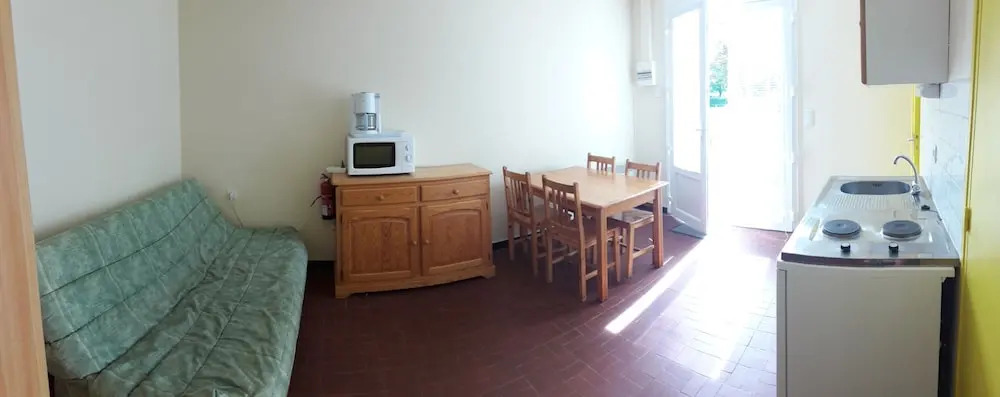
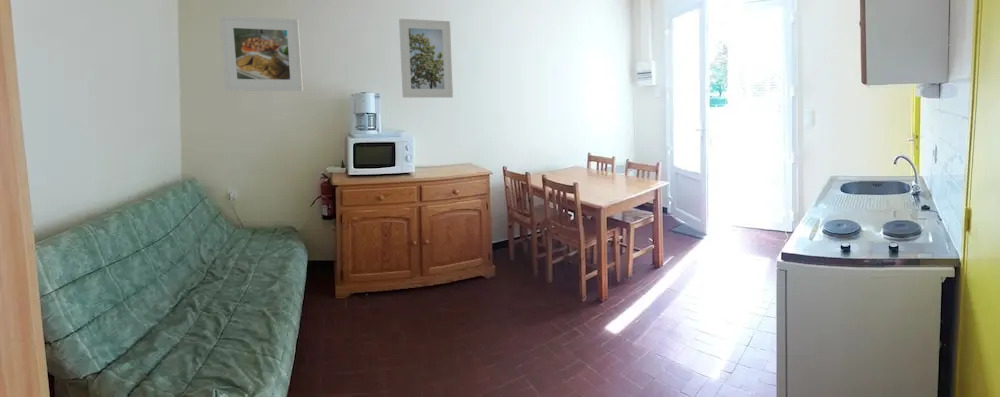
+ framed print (262, 54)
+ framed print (426, 59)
